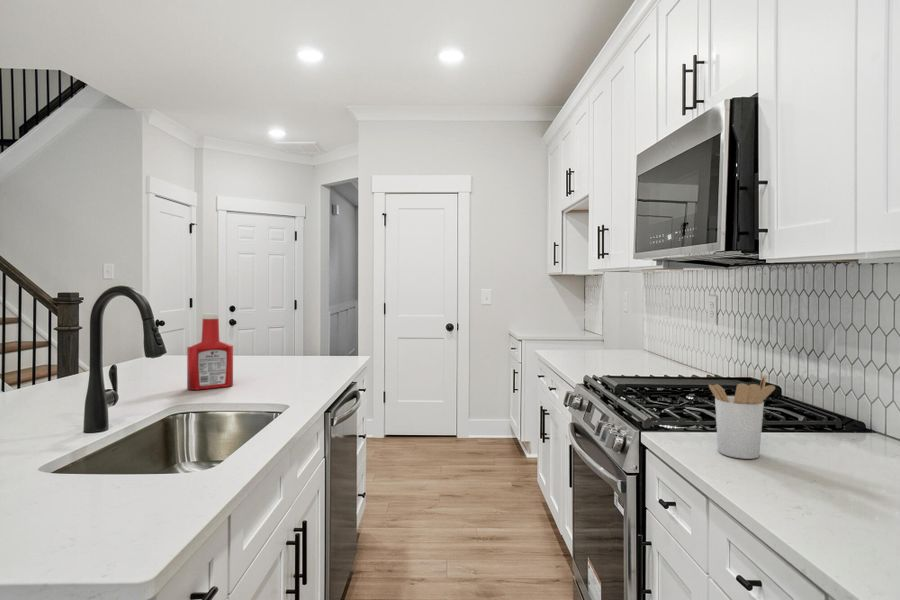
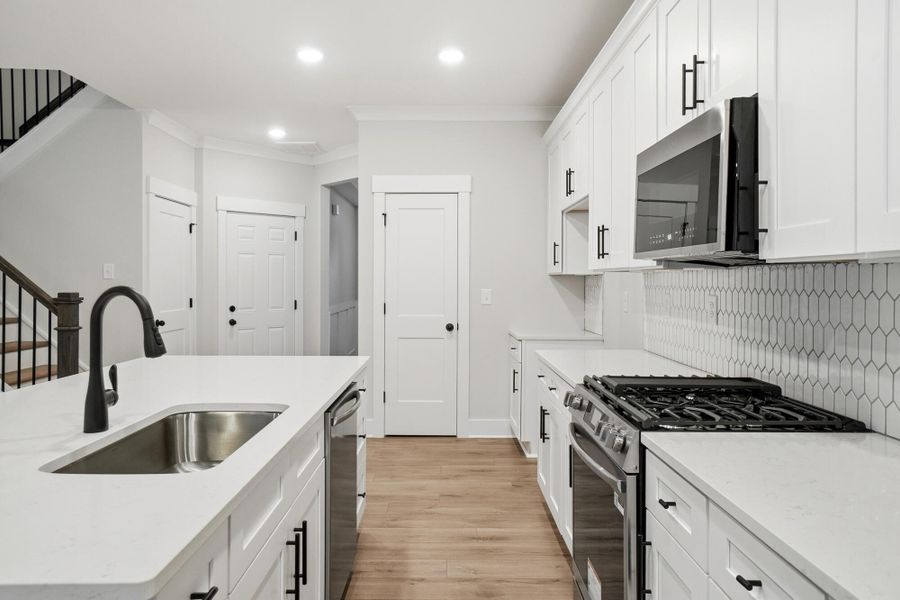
- utensil holder (744, 416)
- soap bottle (210, 350)
